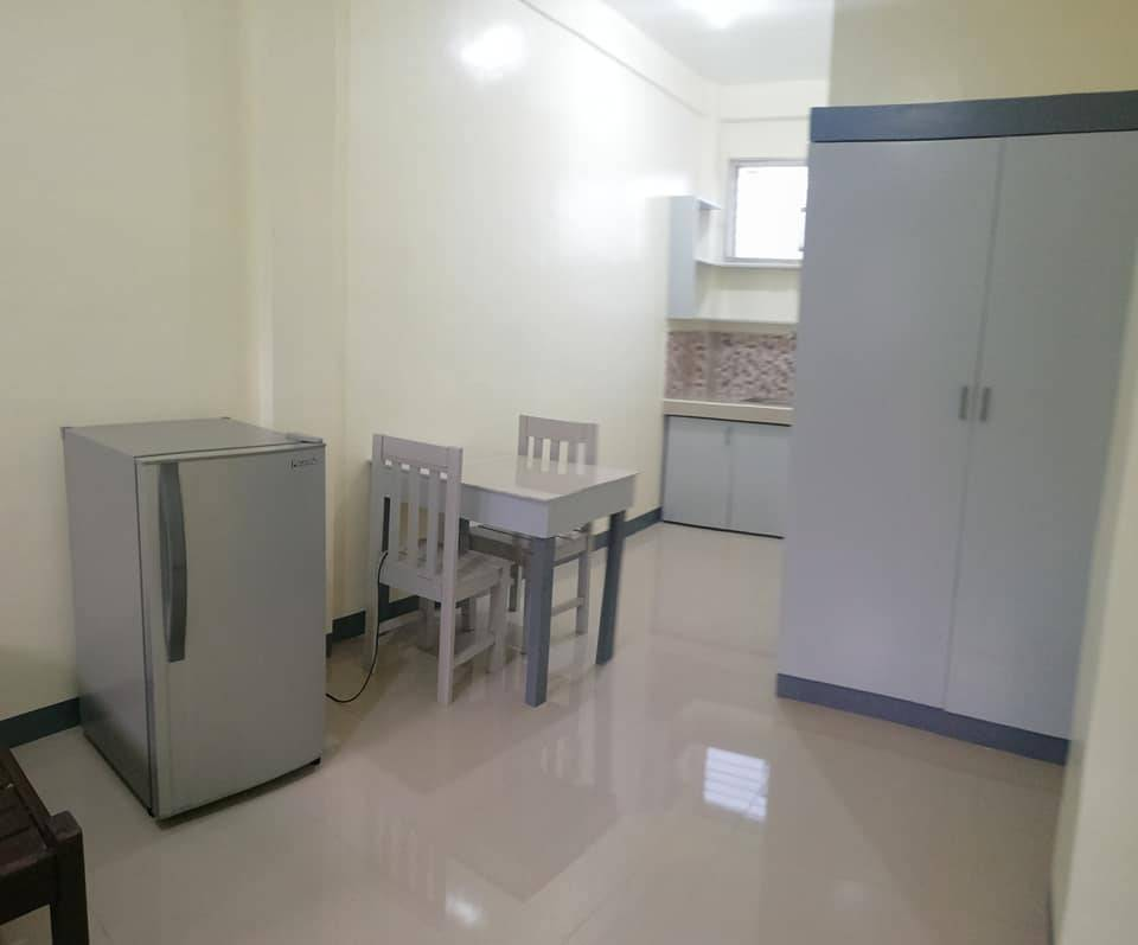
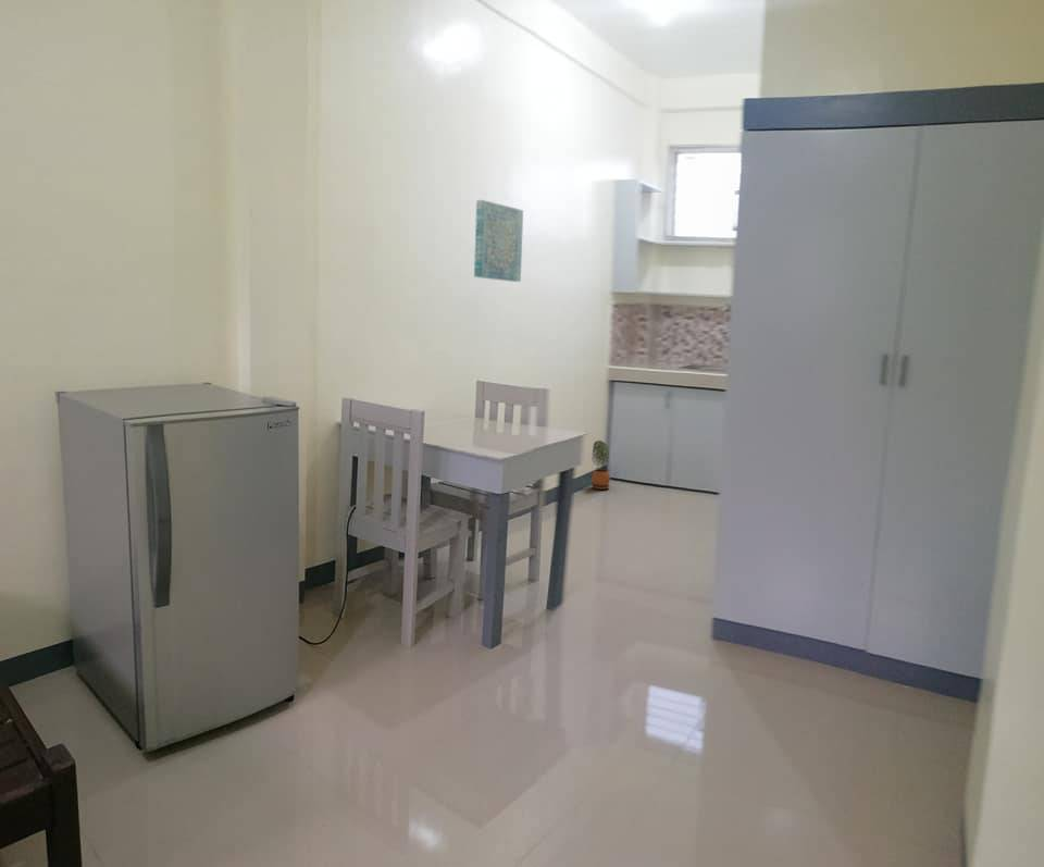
+ wall art (499, 243)
+ potted plant (599, 463)
